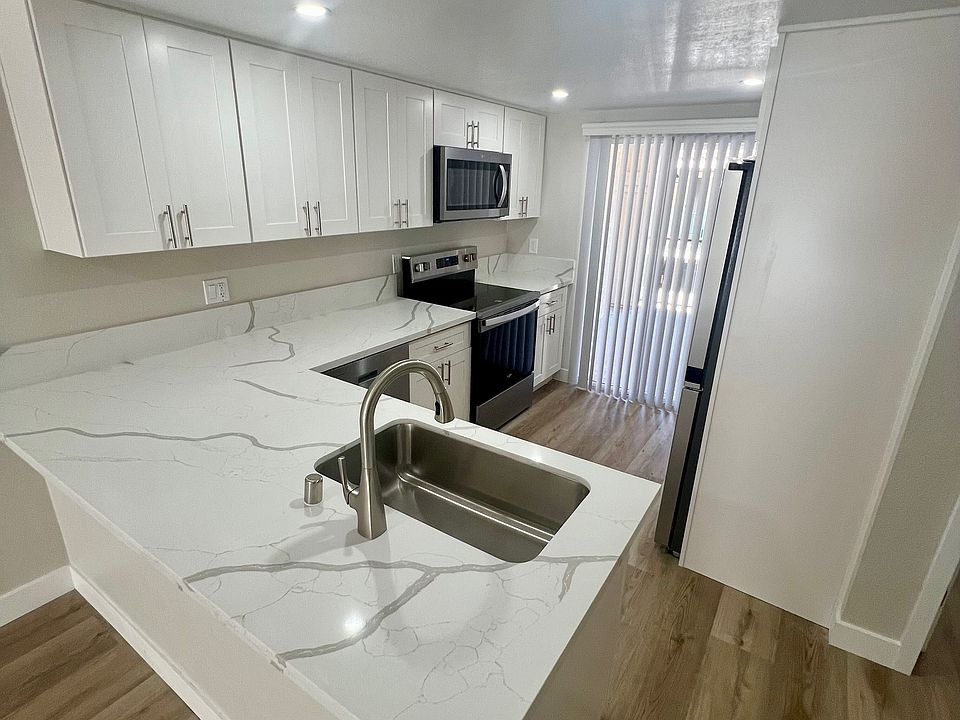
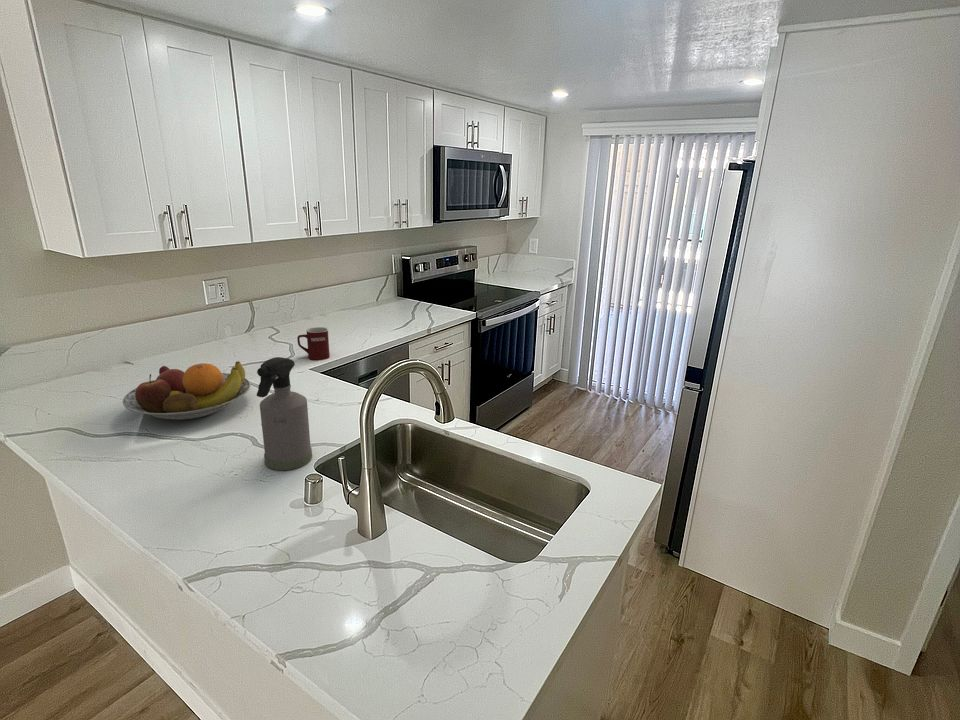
+ mug (313, 344)
+ fruit bowl (189, 386)
+ spray bottle (281, 411)
